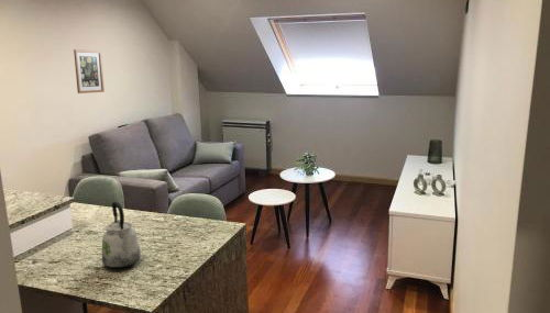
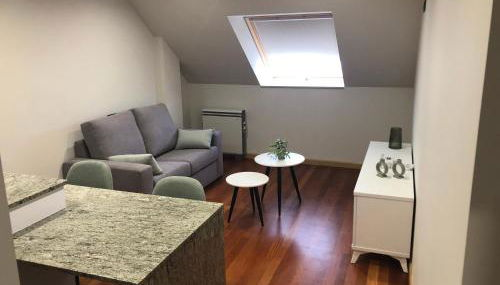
- wall art (89, 71)
- kettle (118, 231)
